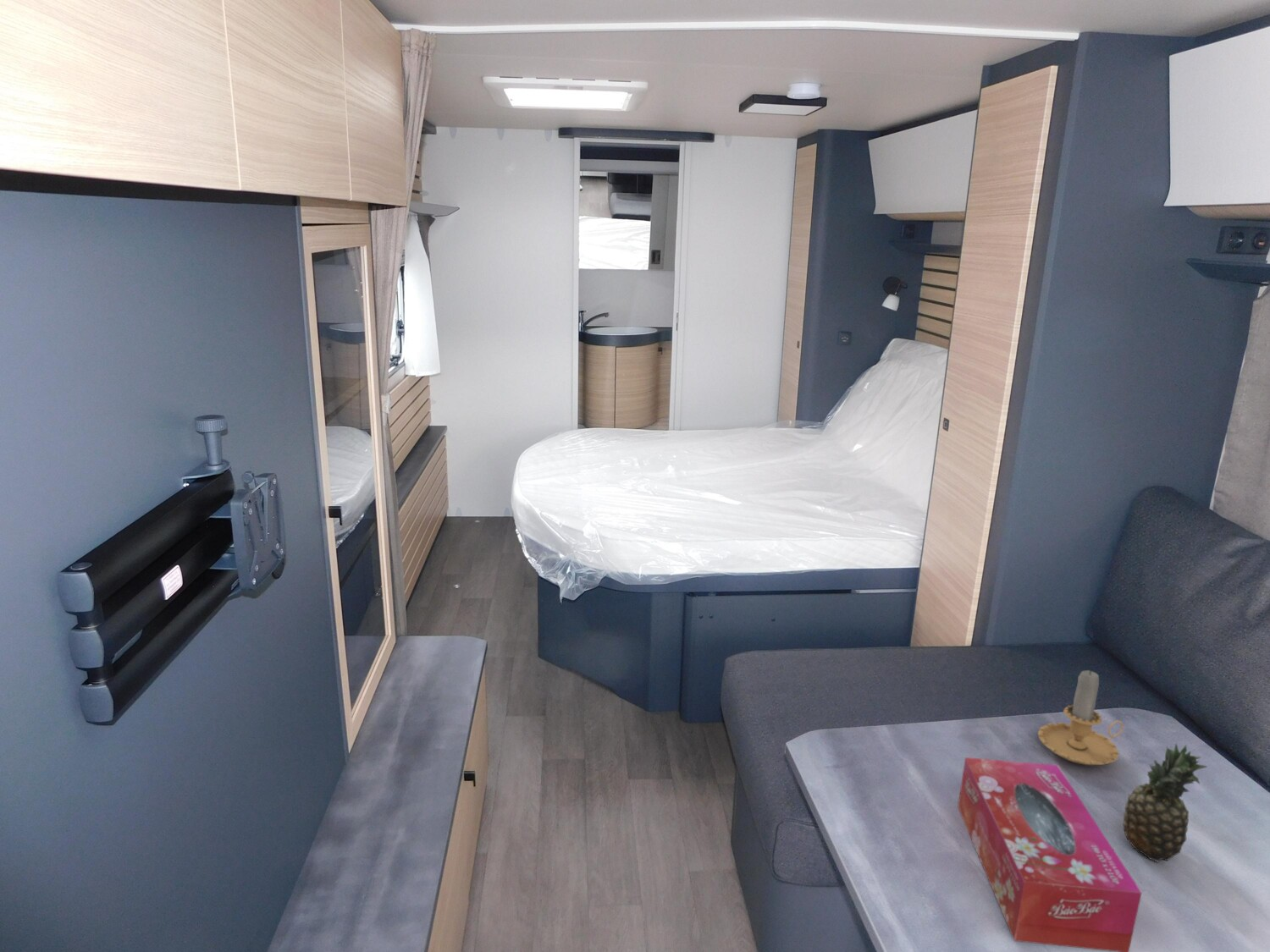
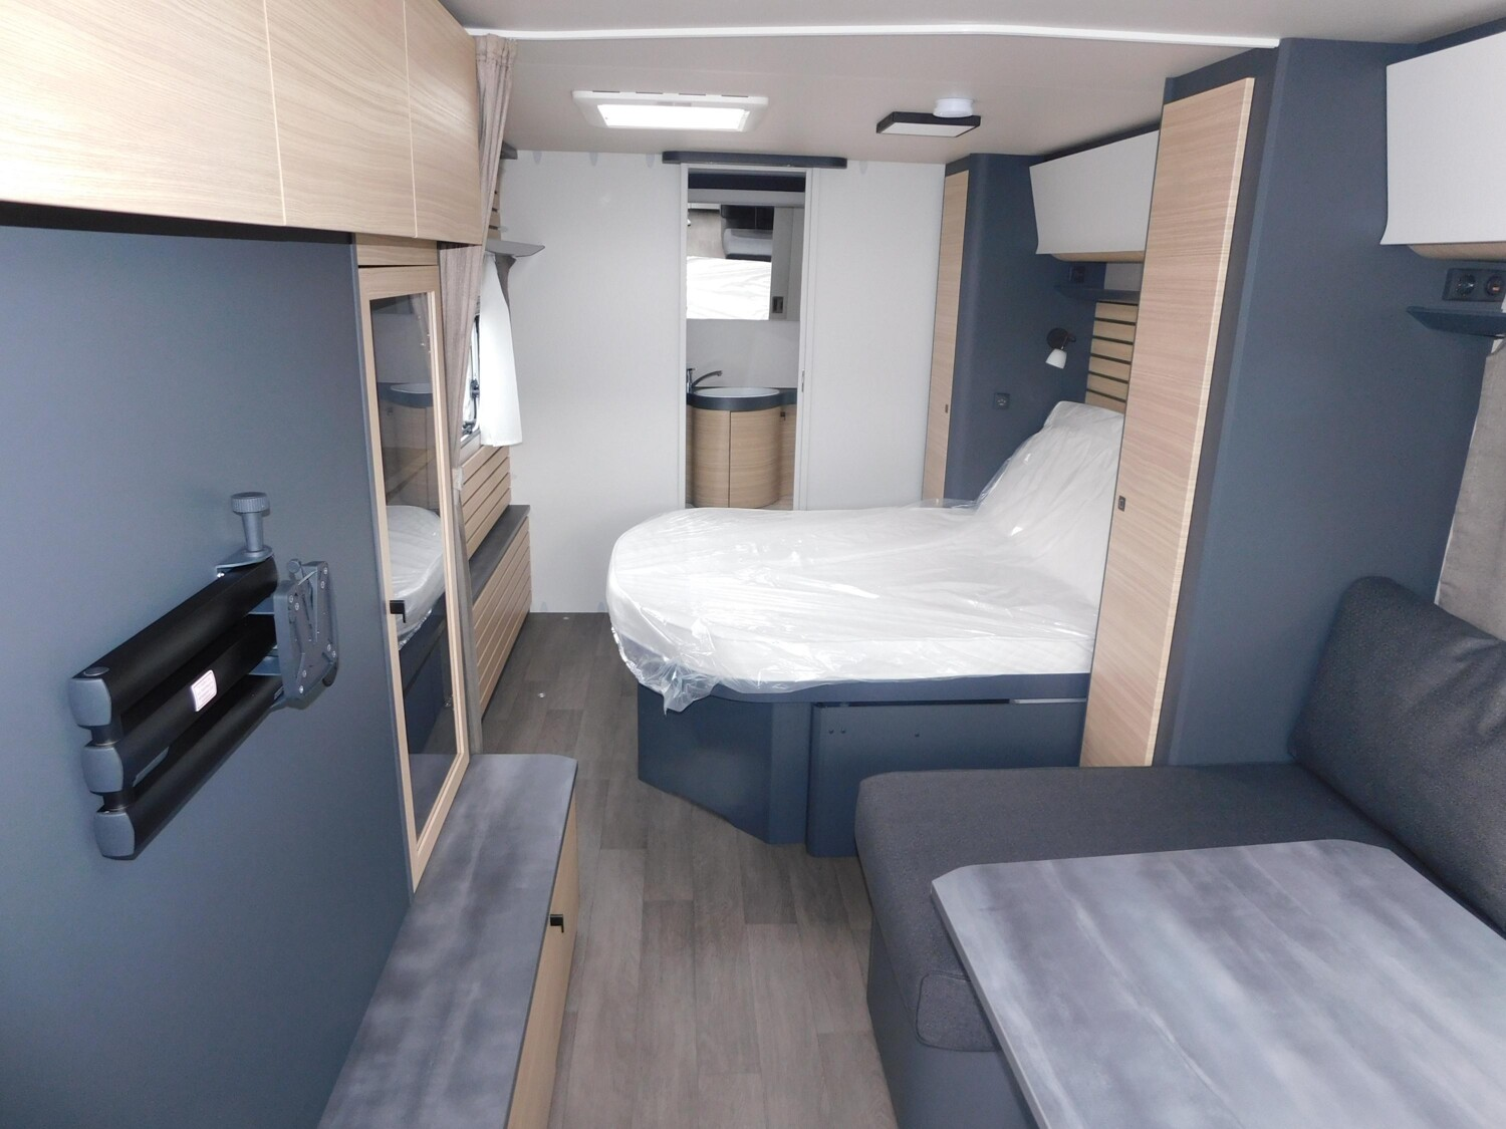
- tissue box (1038, 845)
- fruit (1162, 795)
- candle (1091, 710)
